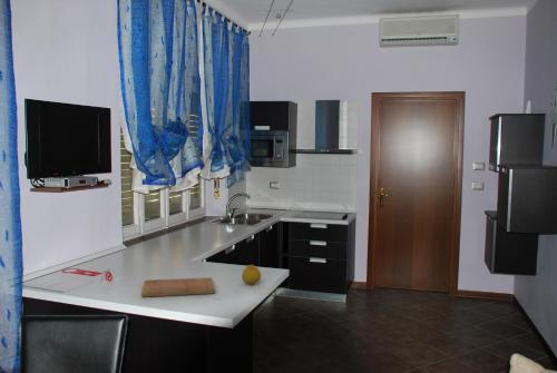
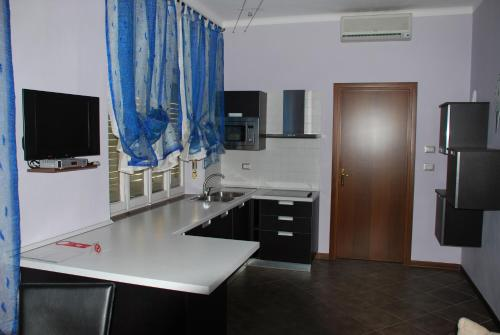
- cutting board (178, 286)
- fruit (251, 274)
